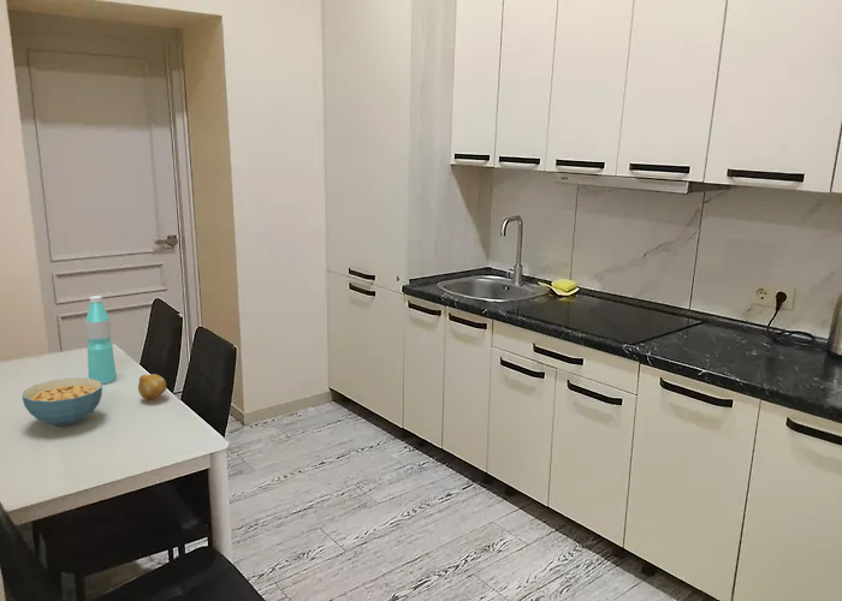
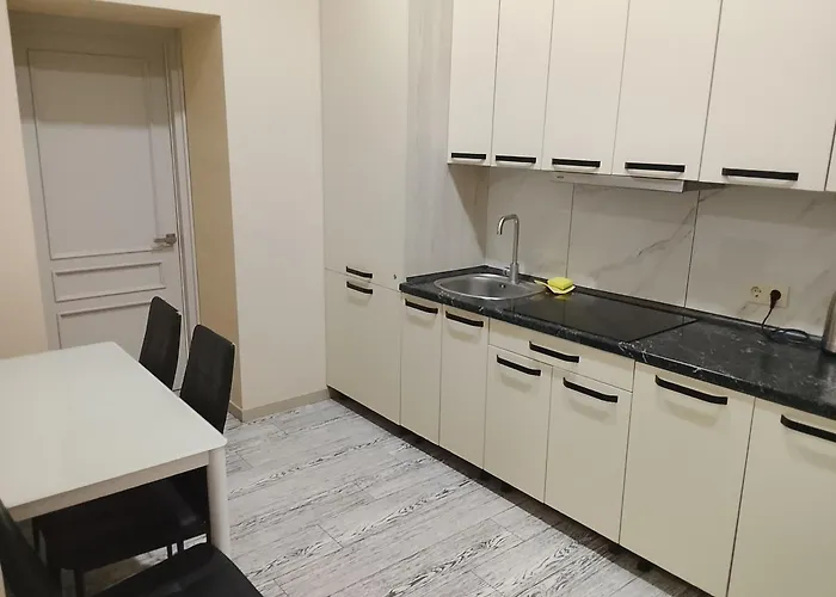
- cereal bowl (65, 405)
- water bottle (99, 339)
- fruit (152, 386)
